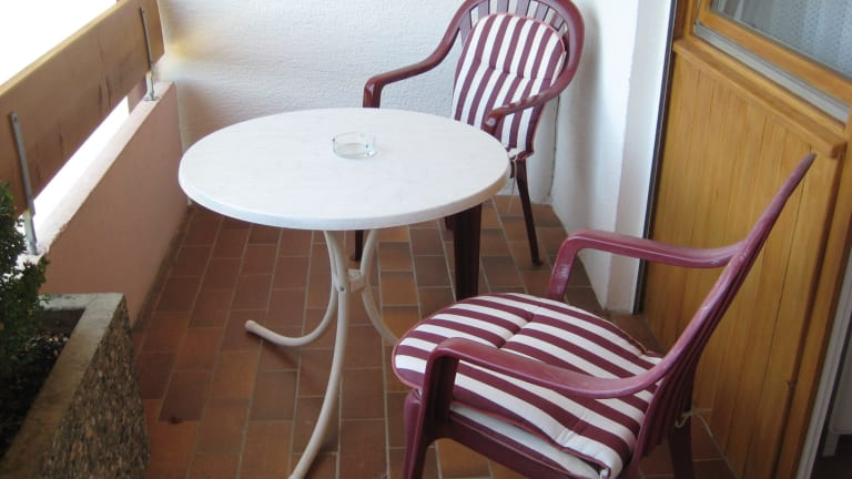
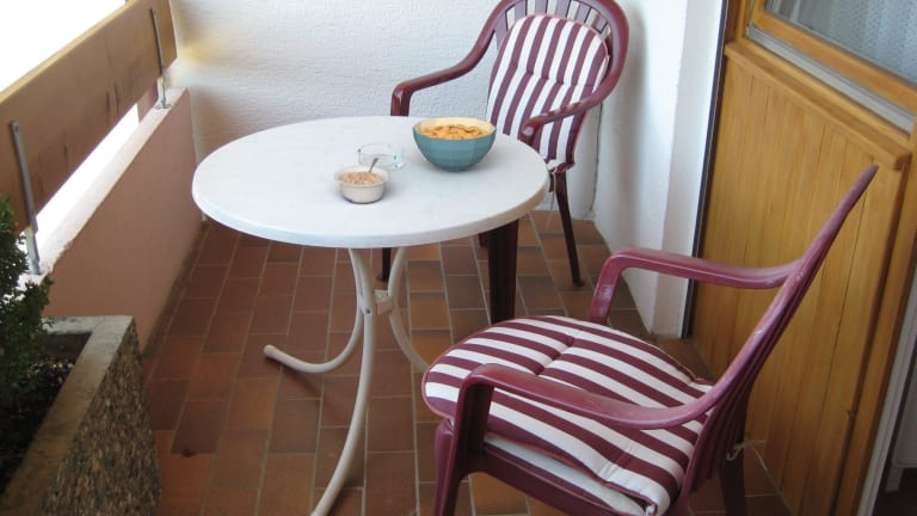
+ cereal bowl (454, 147)
+ legume (362, 182)
